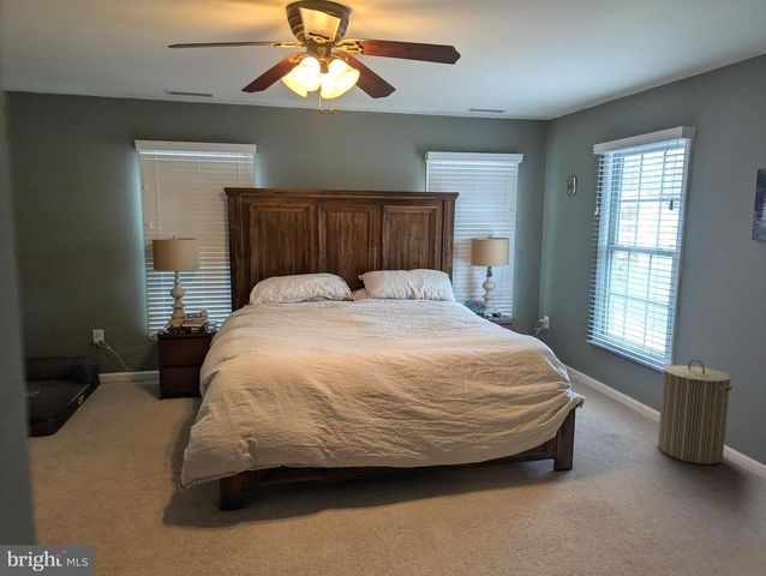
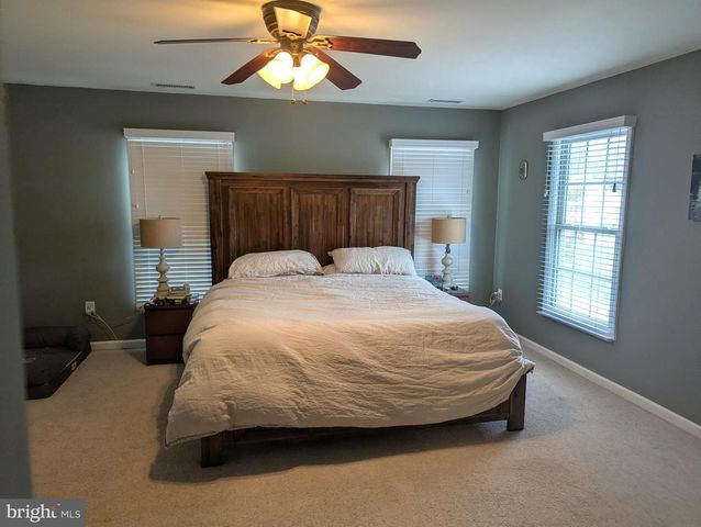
- laundry hamper (693, 406)
